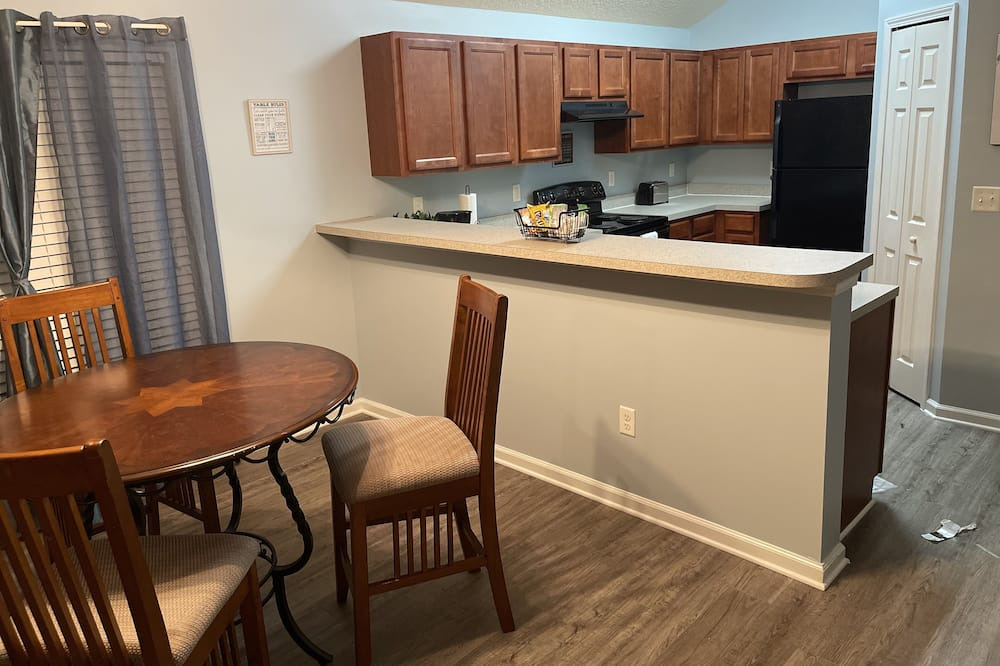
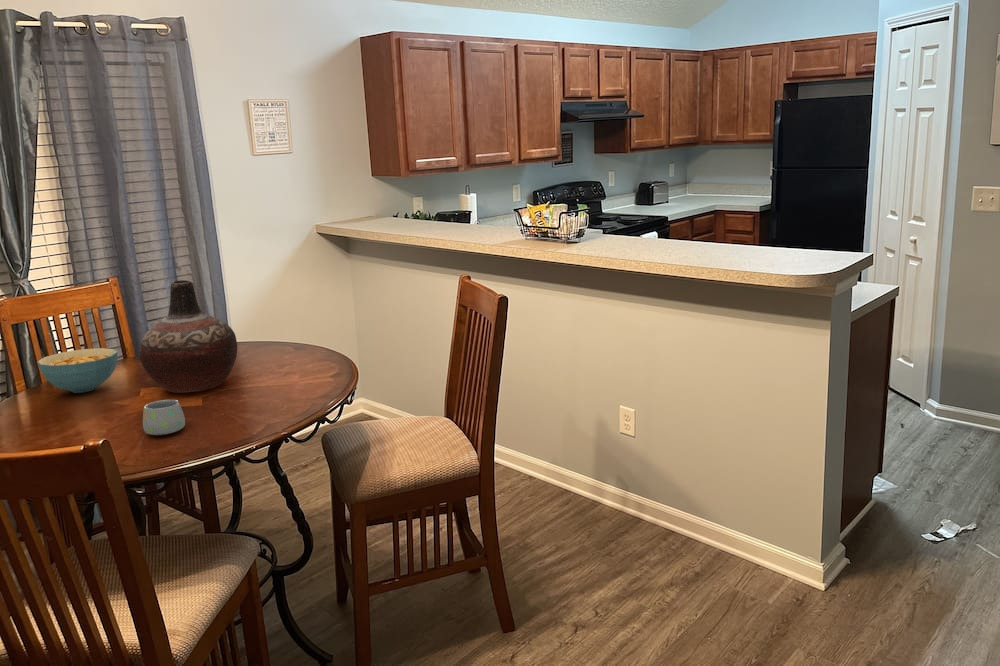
+ vase (187, 334)
+ cereal bowl (80, 373)
+ mug (163, 416)
